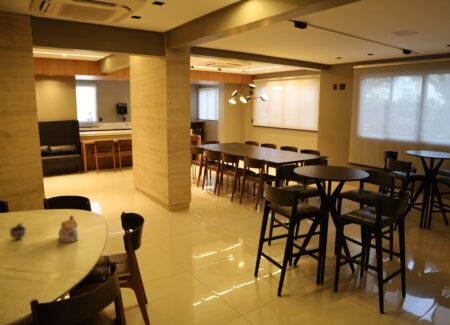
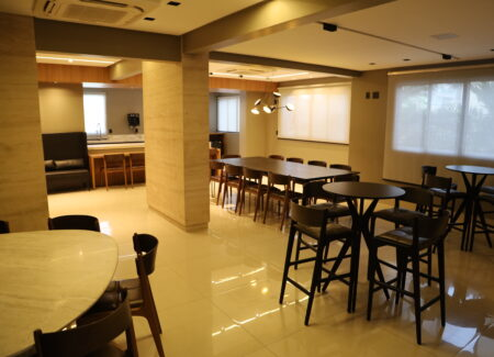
- cup (18, 231)
- teapot (67, 227)
